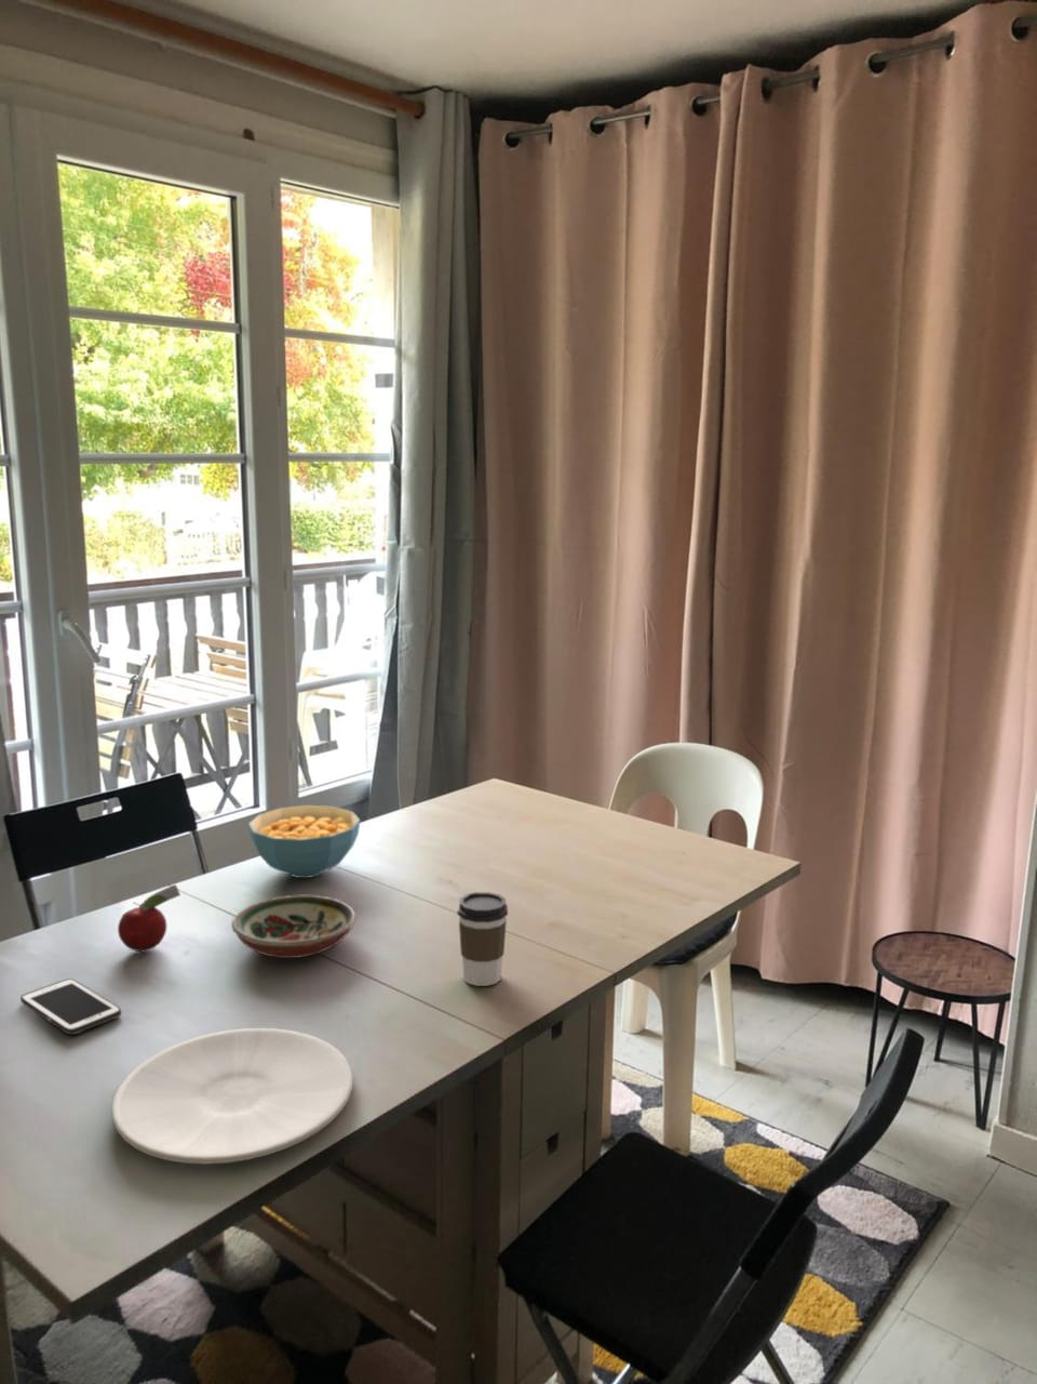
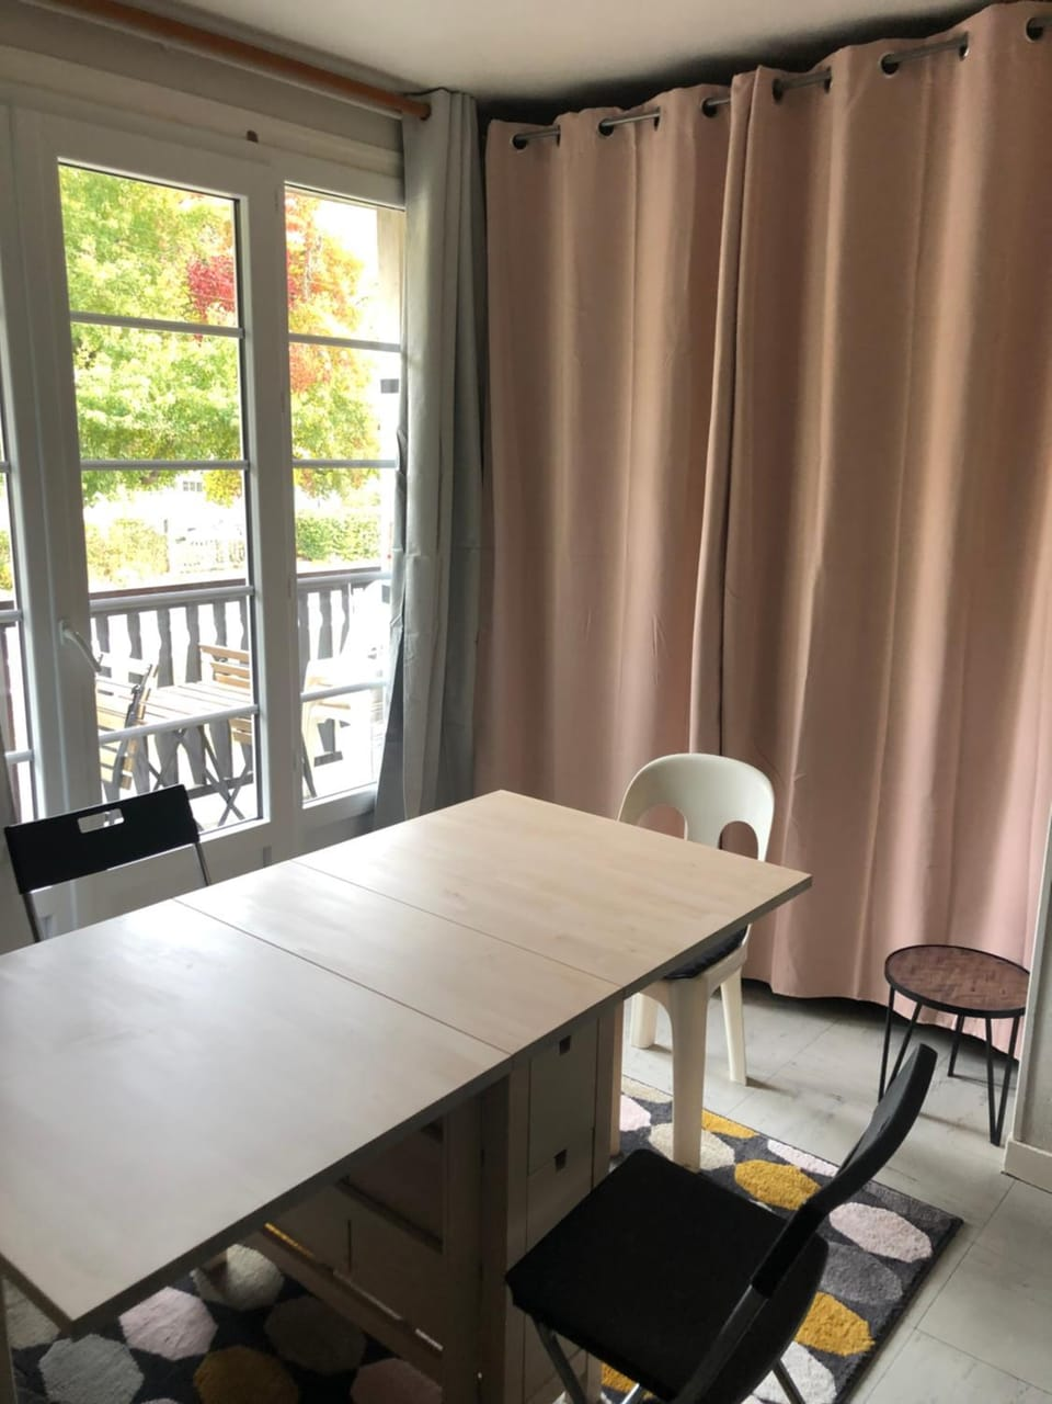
- decorative bowl (295, 931)
- cereal bowl (305, 847)
- coffee cup (481, 938)
- fruit (147, 916)
- cell phone (70, 1006)
- plate (235, 1092)
